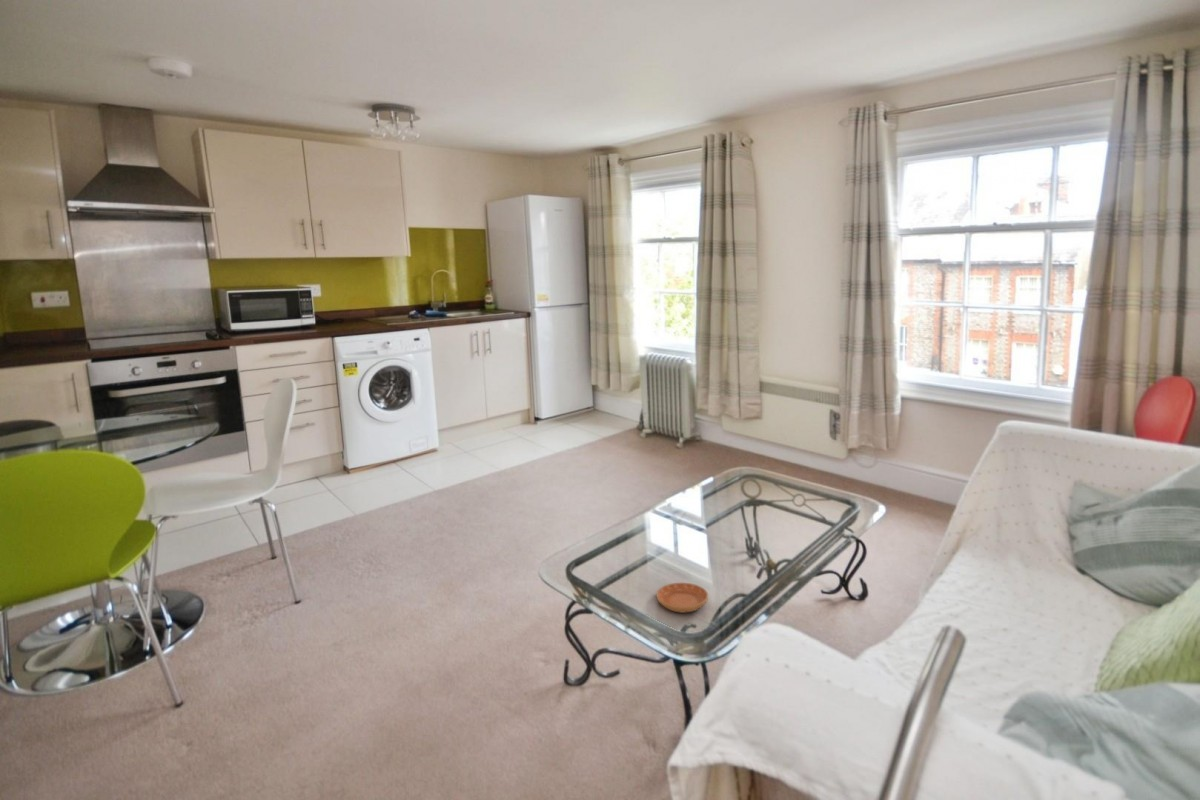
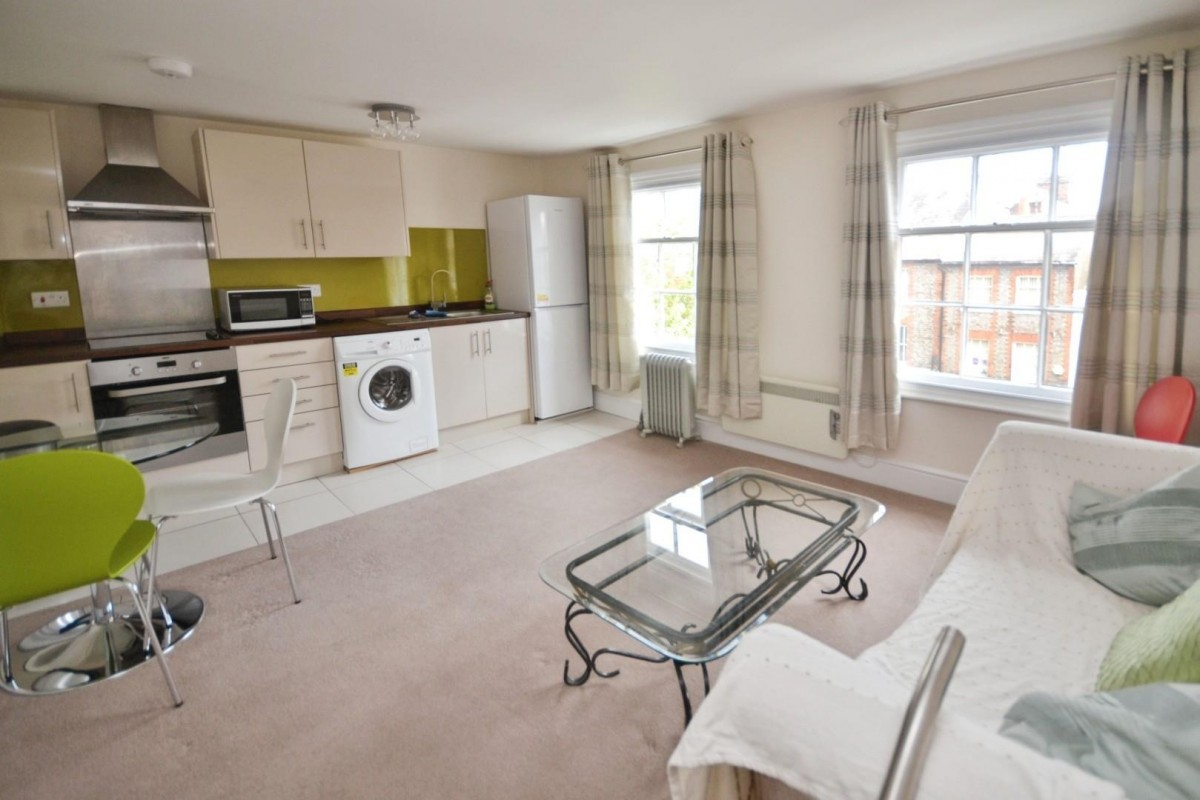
- saucer (682, 598)
